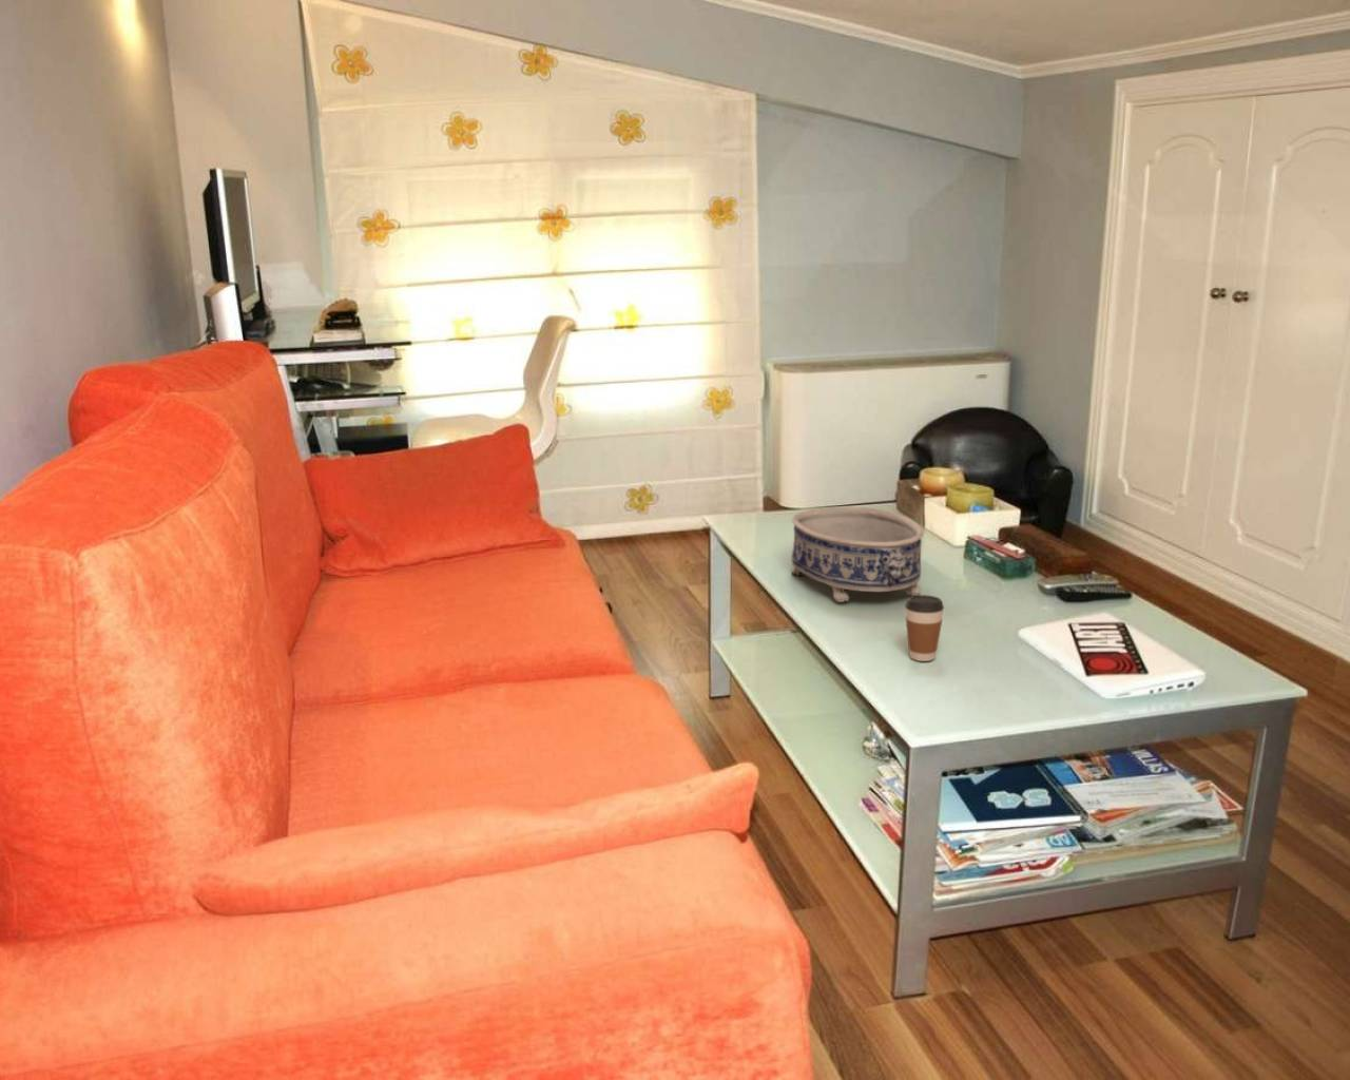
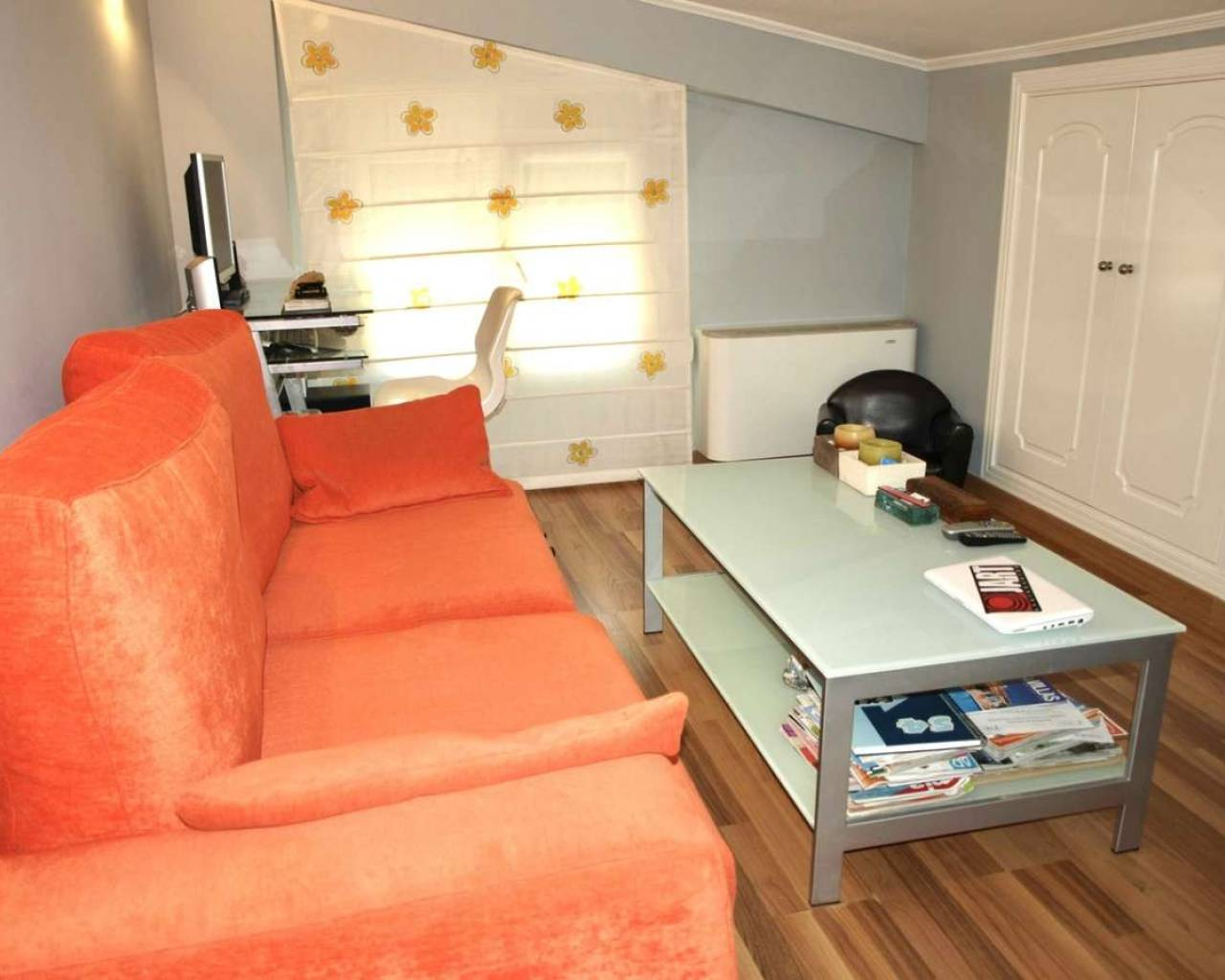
- decorative bowl (855, 552)
- coffee cup (922, 627)
